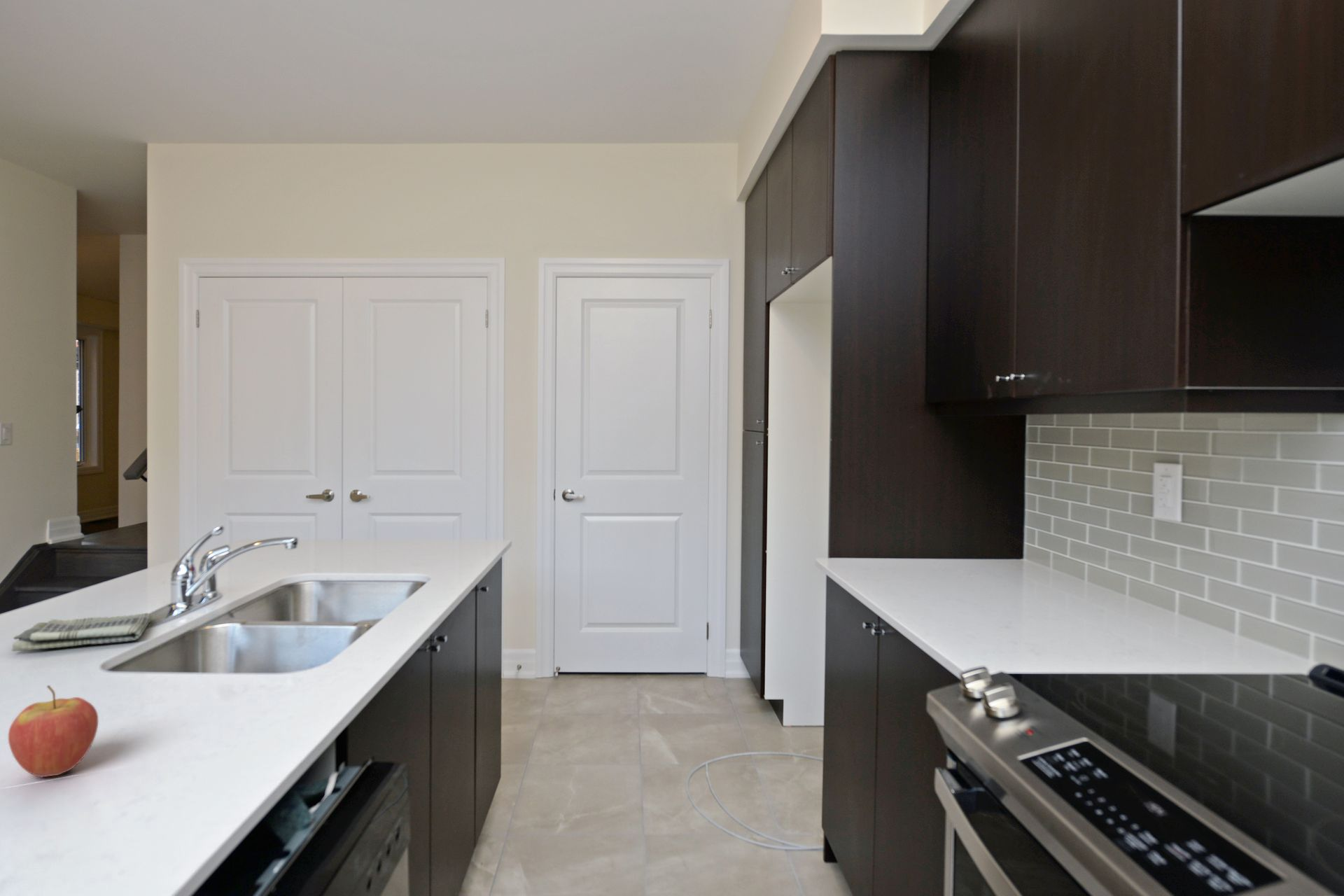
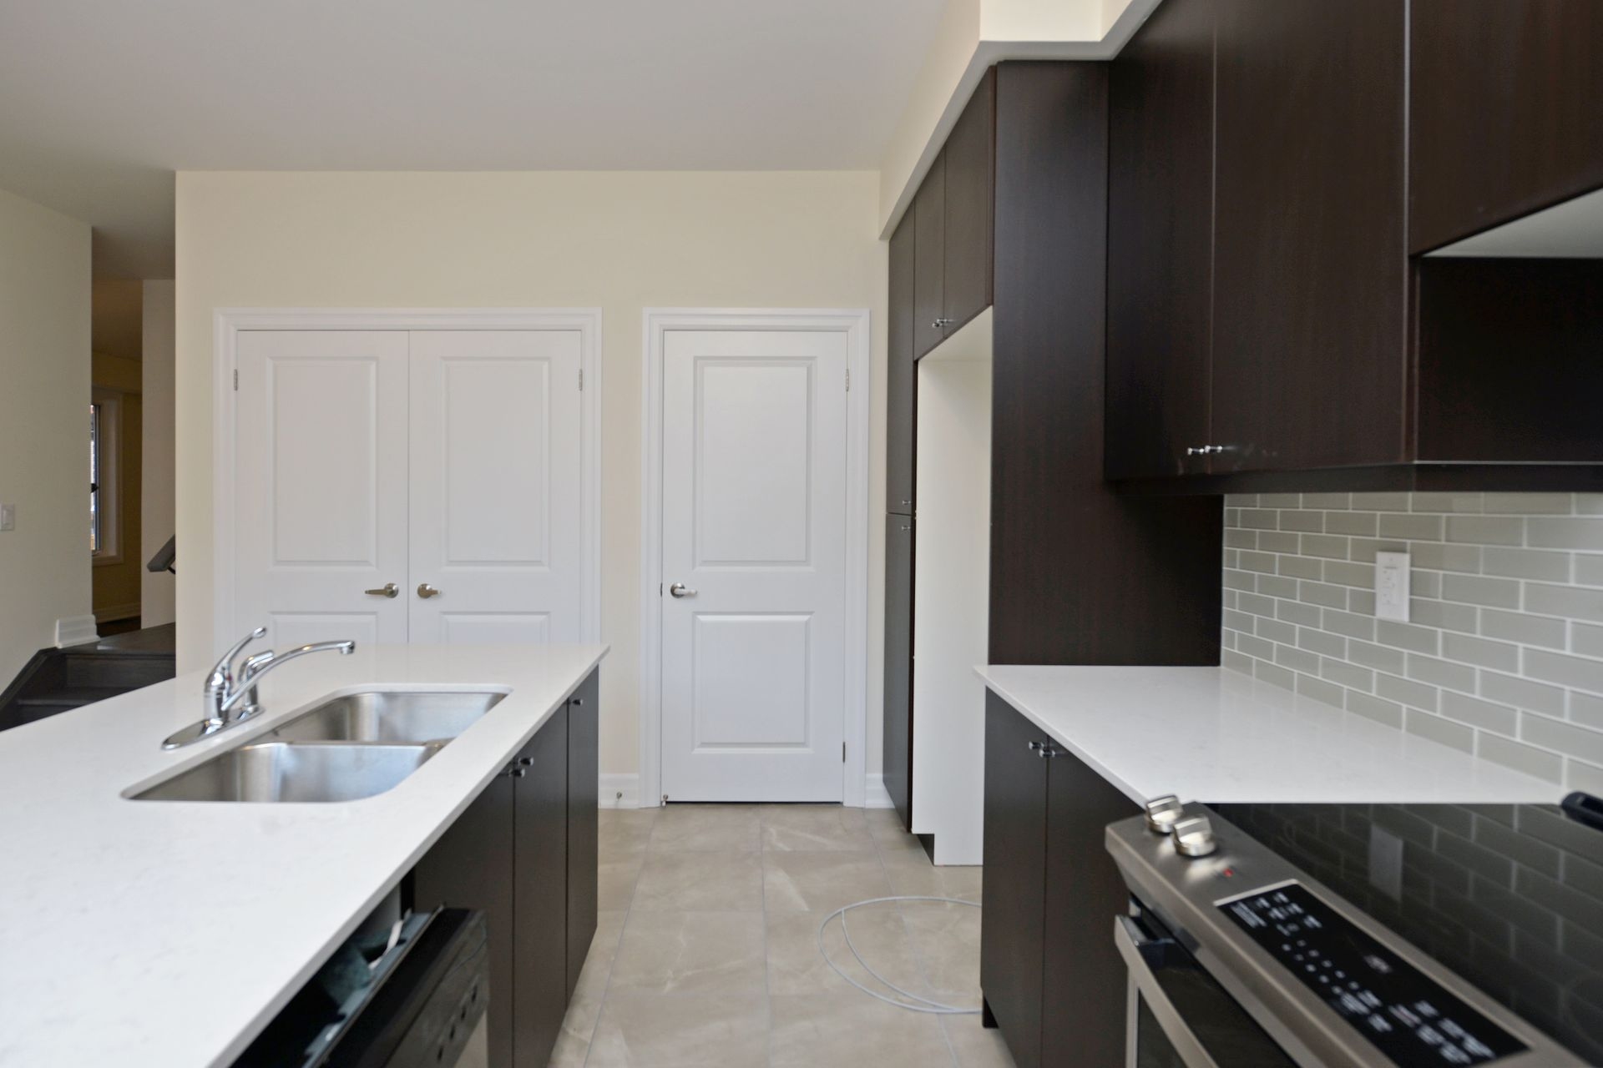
- fruit (54, 729)
- dish towel (86, 628)
